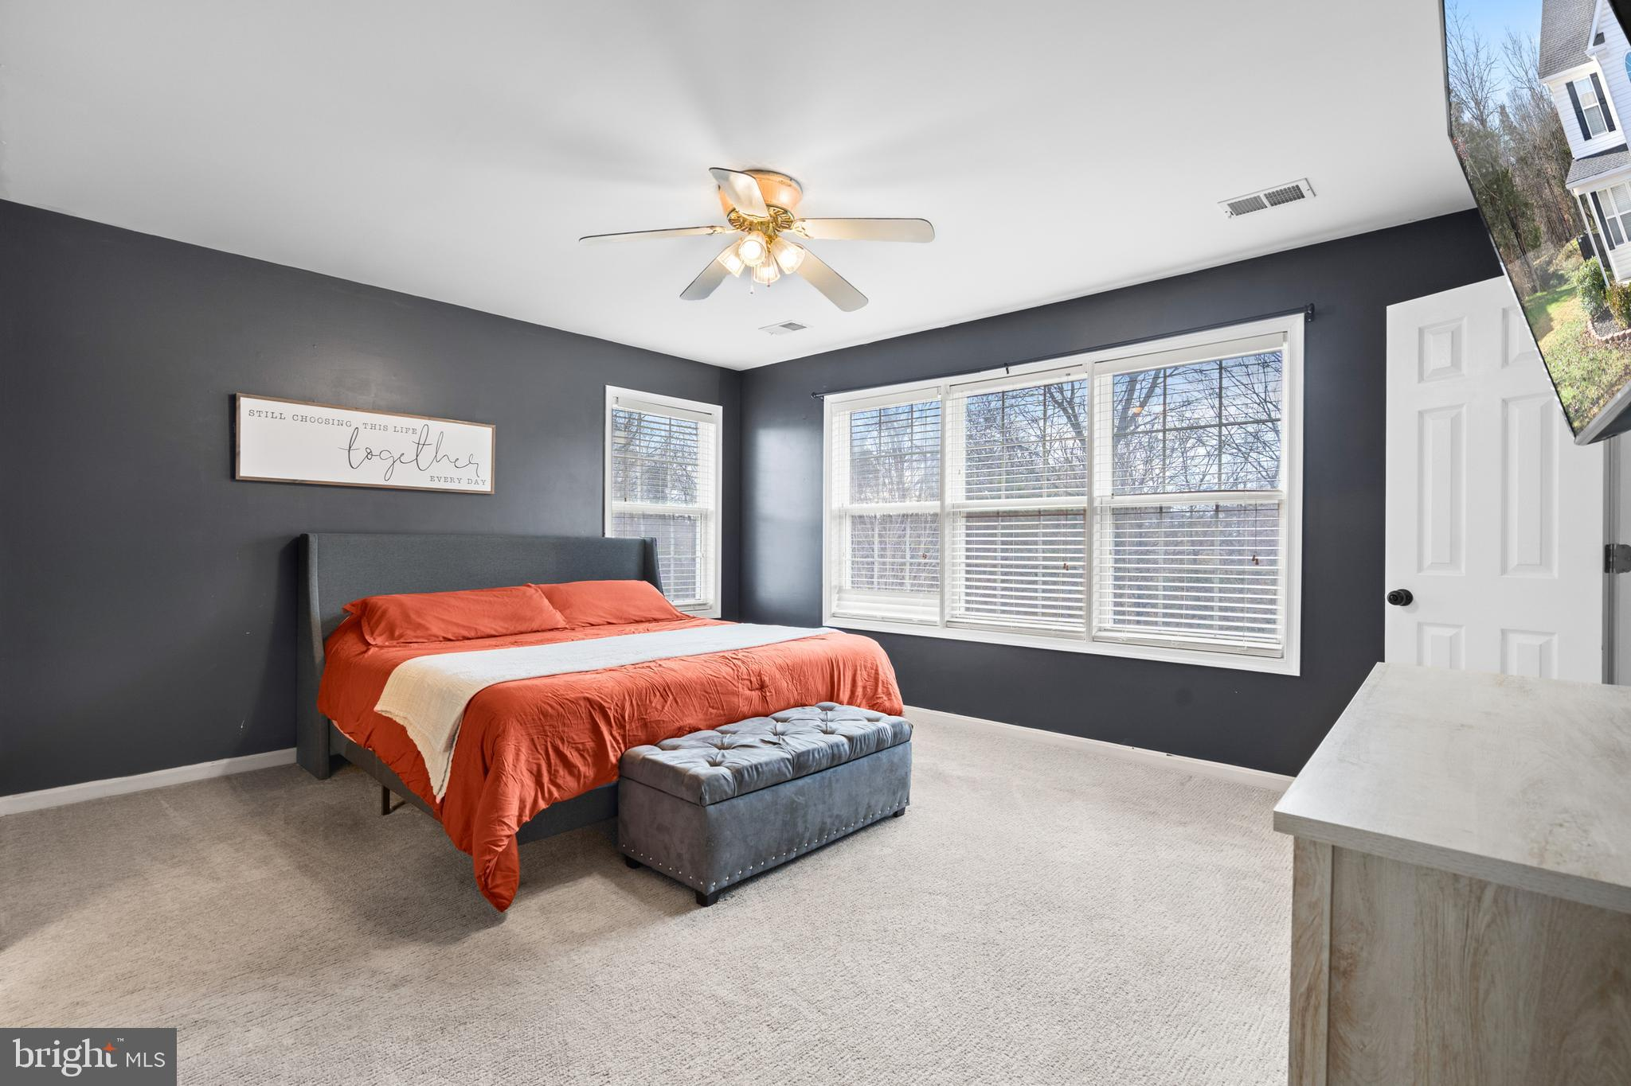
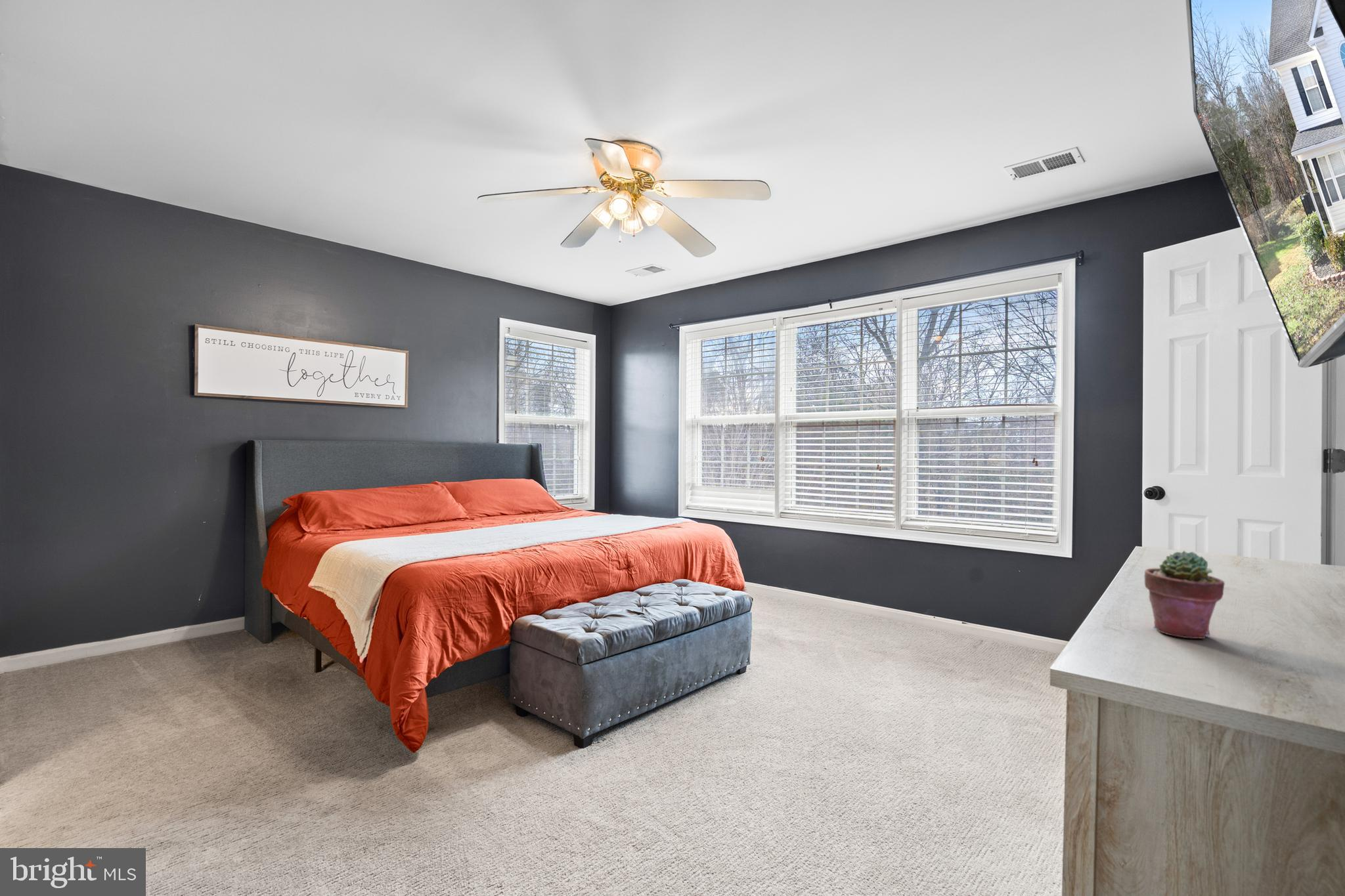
+ potted succulent (1182, 591)
